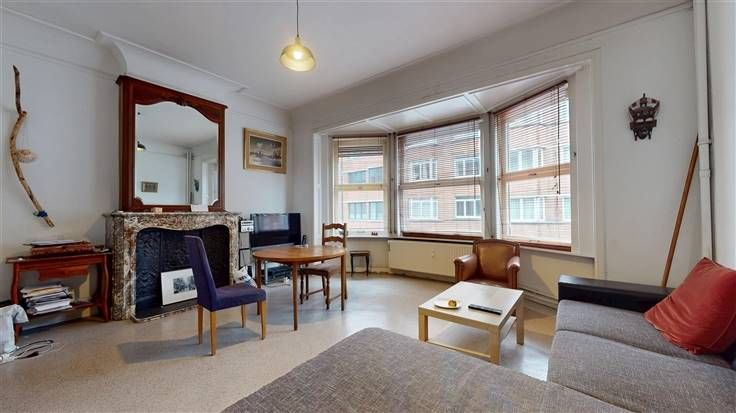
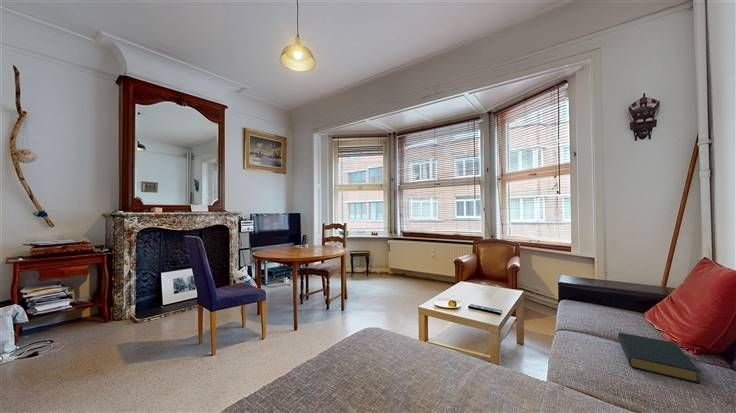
+ hardback book (653, 354)
